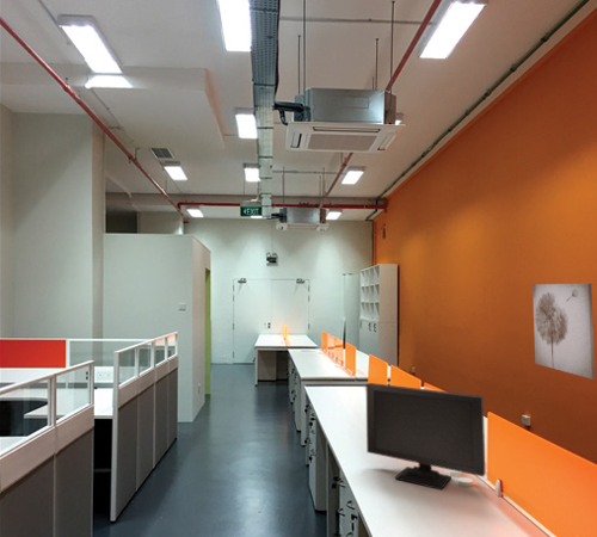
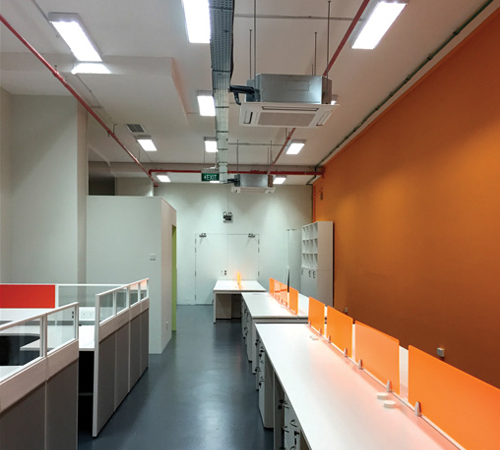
- wall art (560, 327)
- computer monitor (420, 433)
